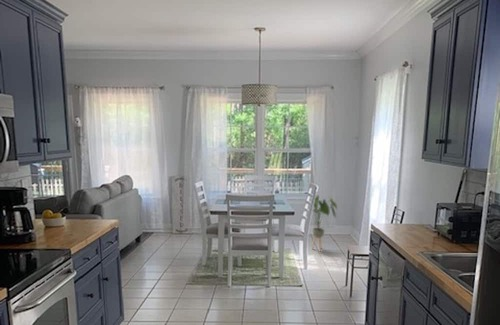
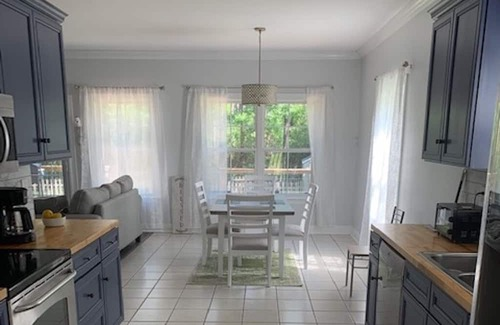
- house plant (320, 221)
